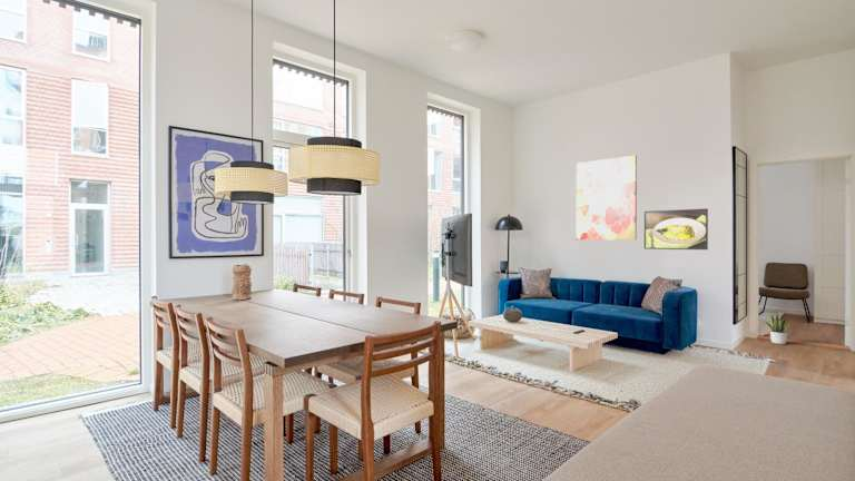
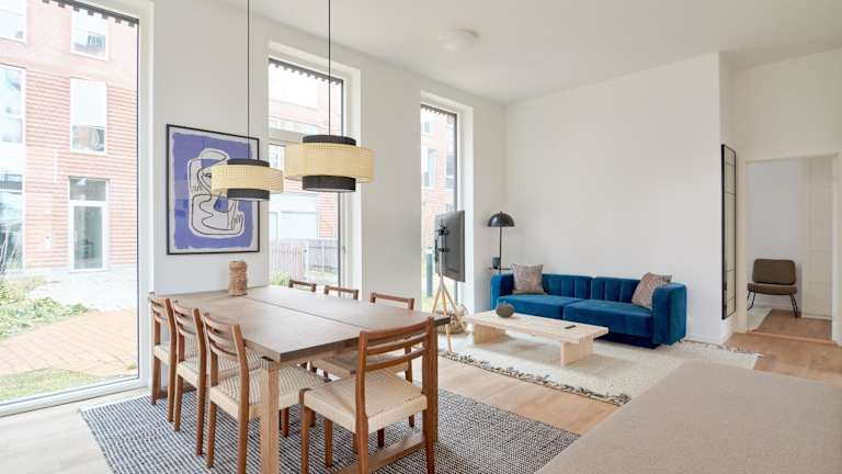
- wall art (605, 199)
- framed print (674, 229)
- potted plant (778, 327)
